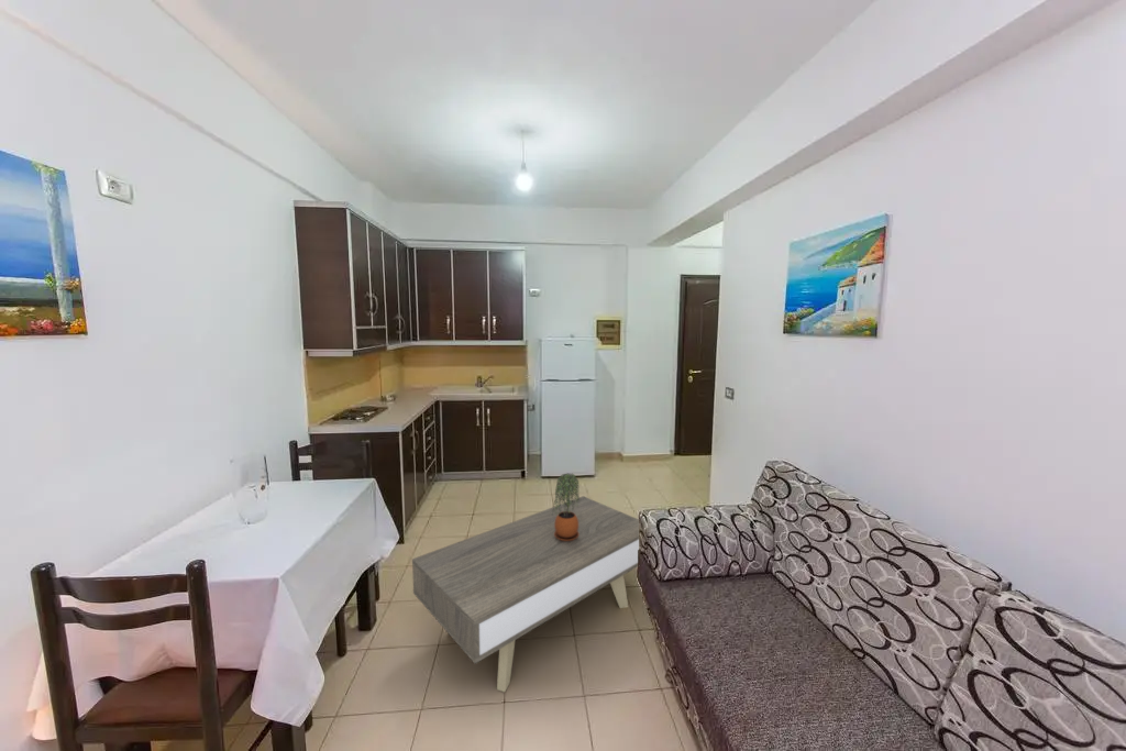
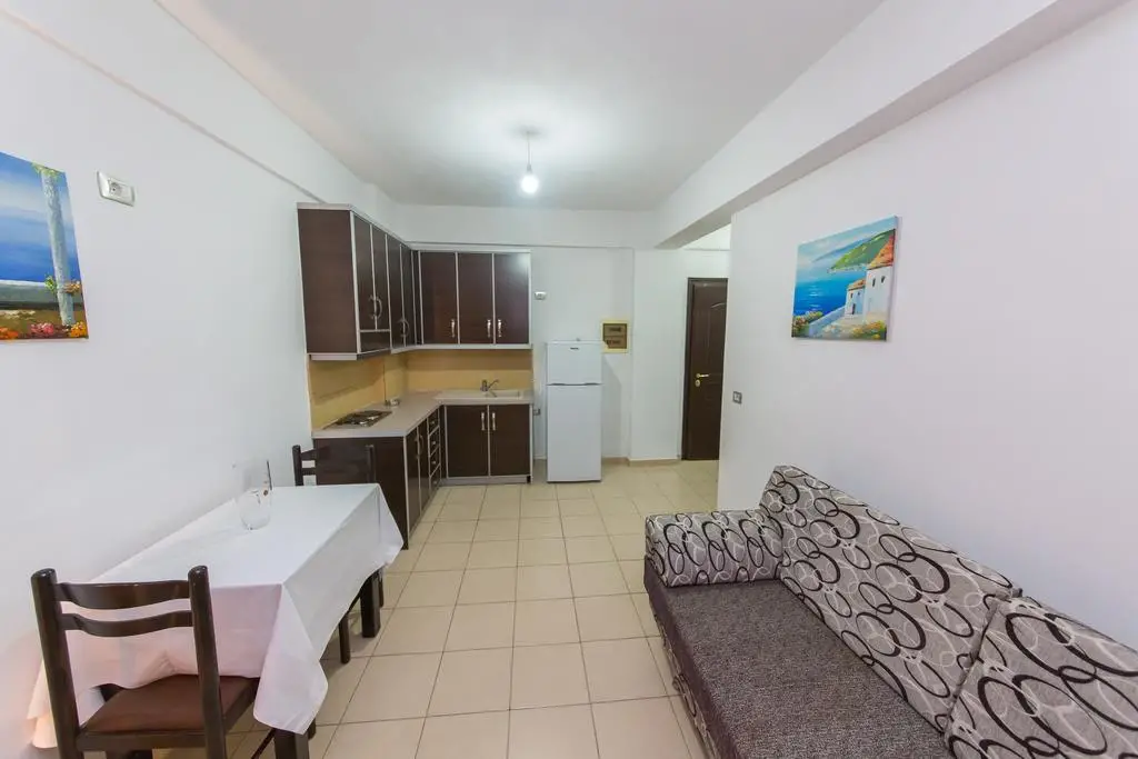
- coffee table (541, 578)
- potted plant (565, 506)
